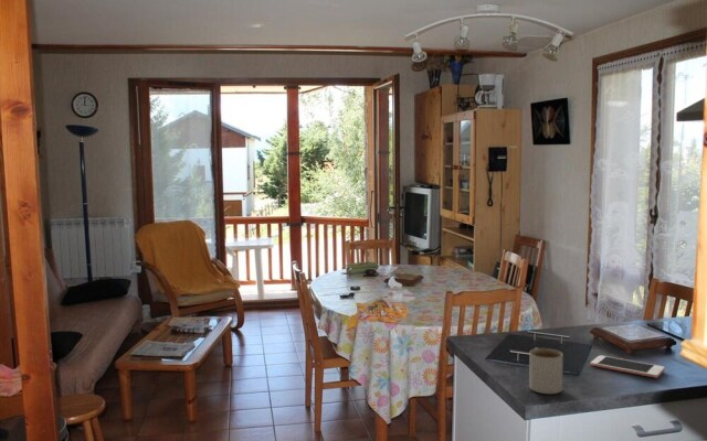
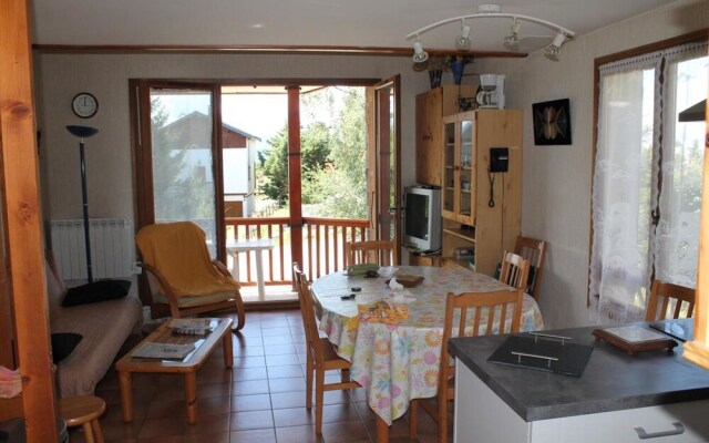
- mug (542, 367)
- cell phone (626, 366)
